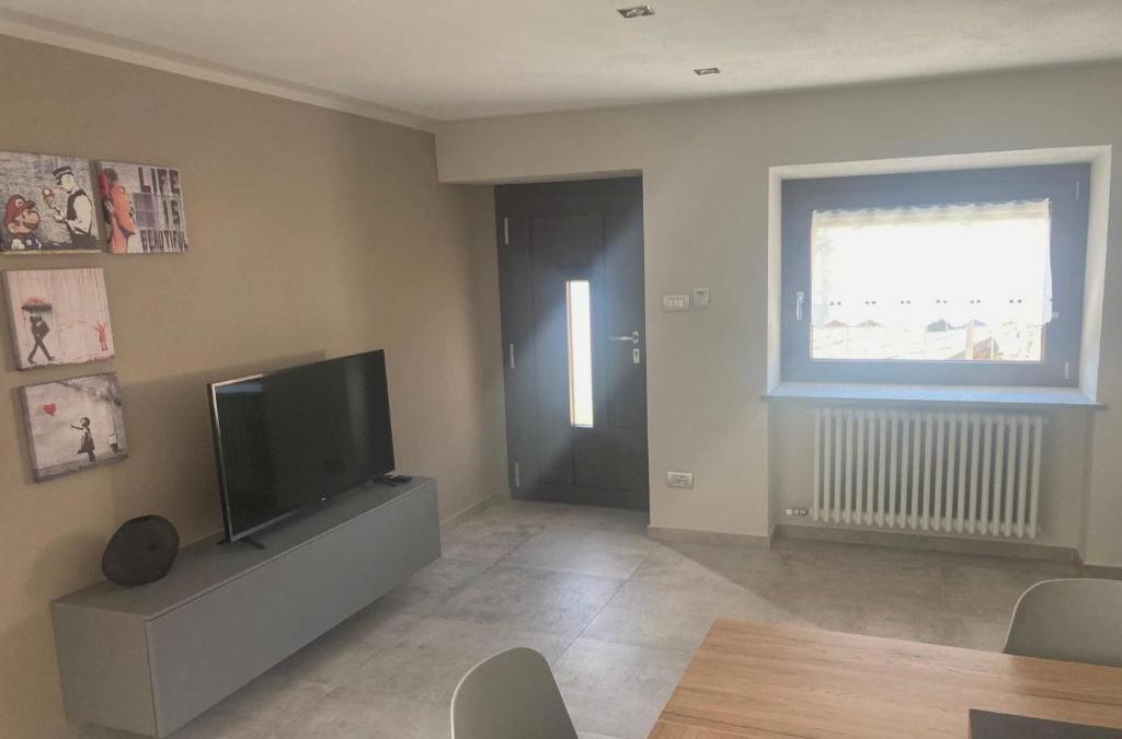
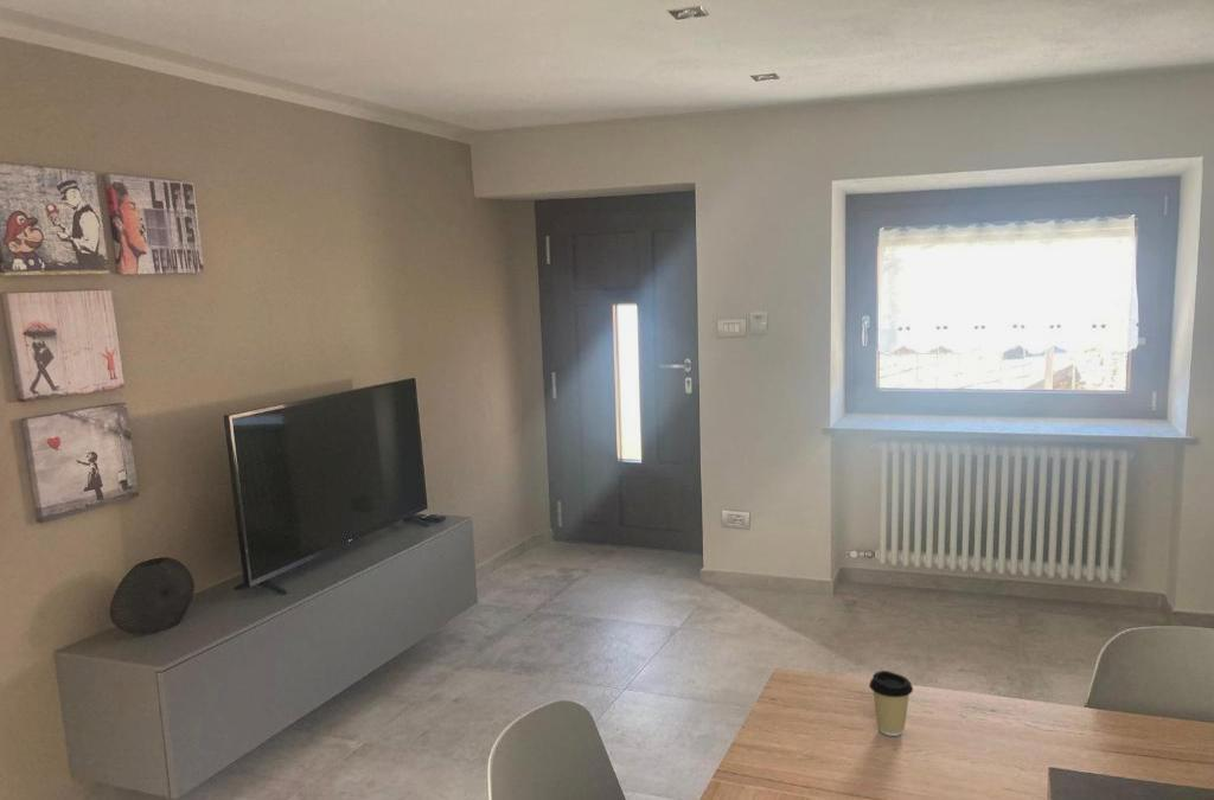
+ coffee cup (890, 704)
